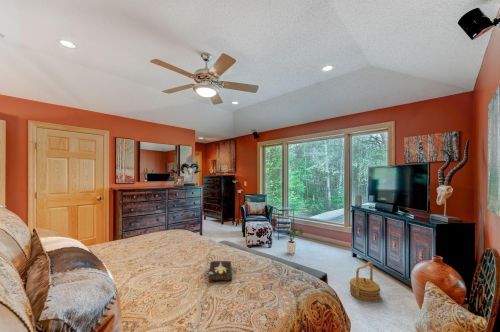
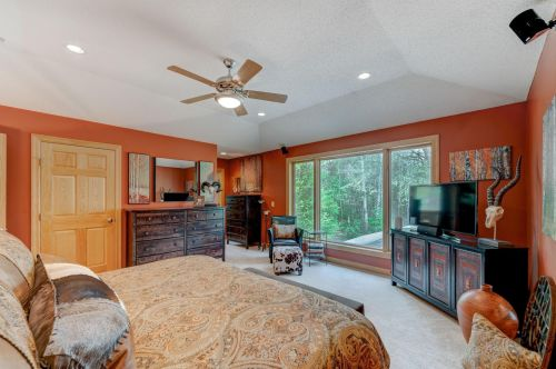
- house plant (290, 239)
- basket (364, 279)
- hardback book (220, 269)
